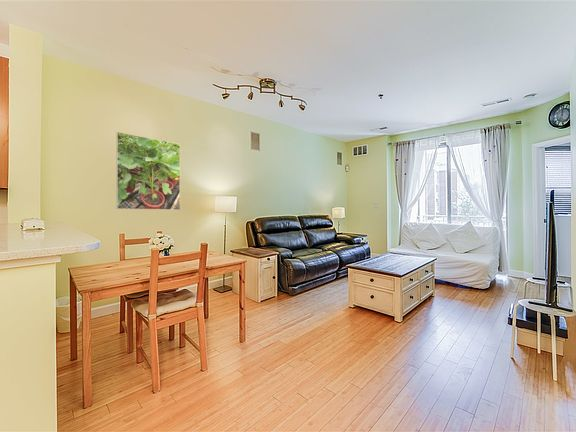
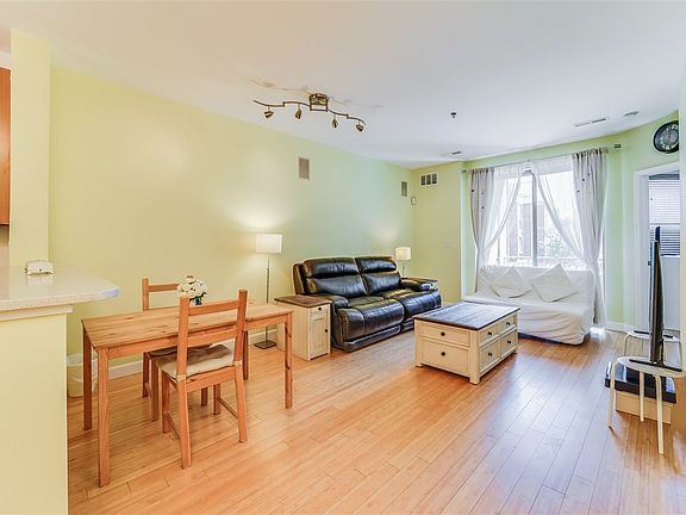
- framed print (150, 174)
